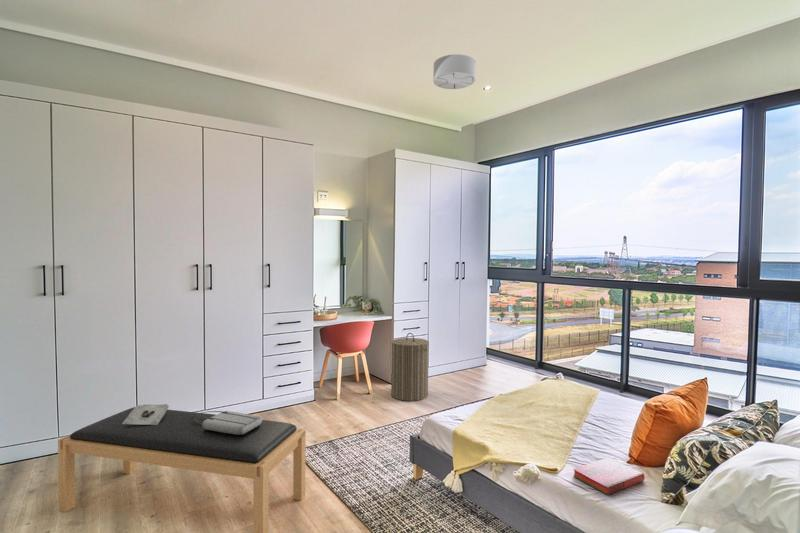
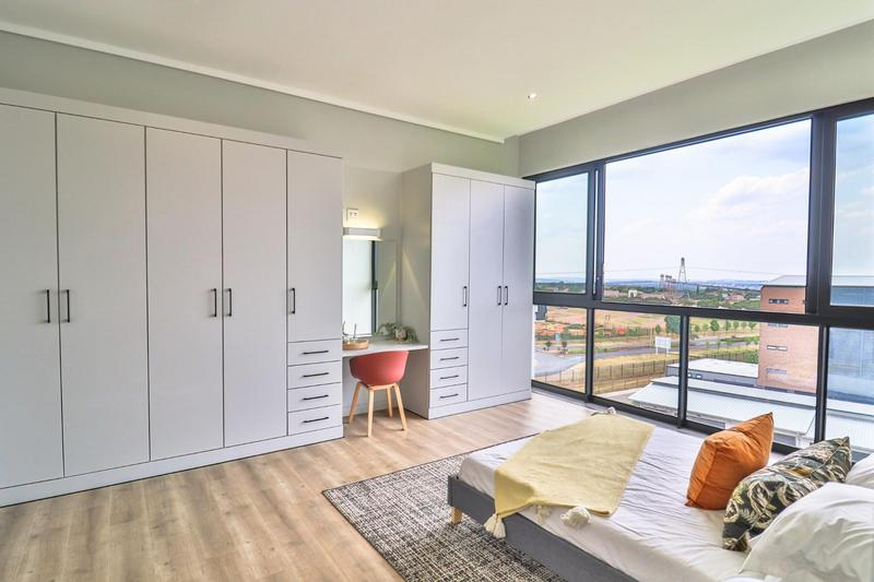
- tote bag (221, 420)
- boots (146, 414)
- hardback book (608, 475)
- laundry hamper (409, 363)
- ceiling light (454, 72)
- bench (186, 464)
